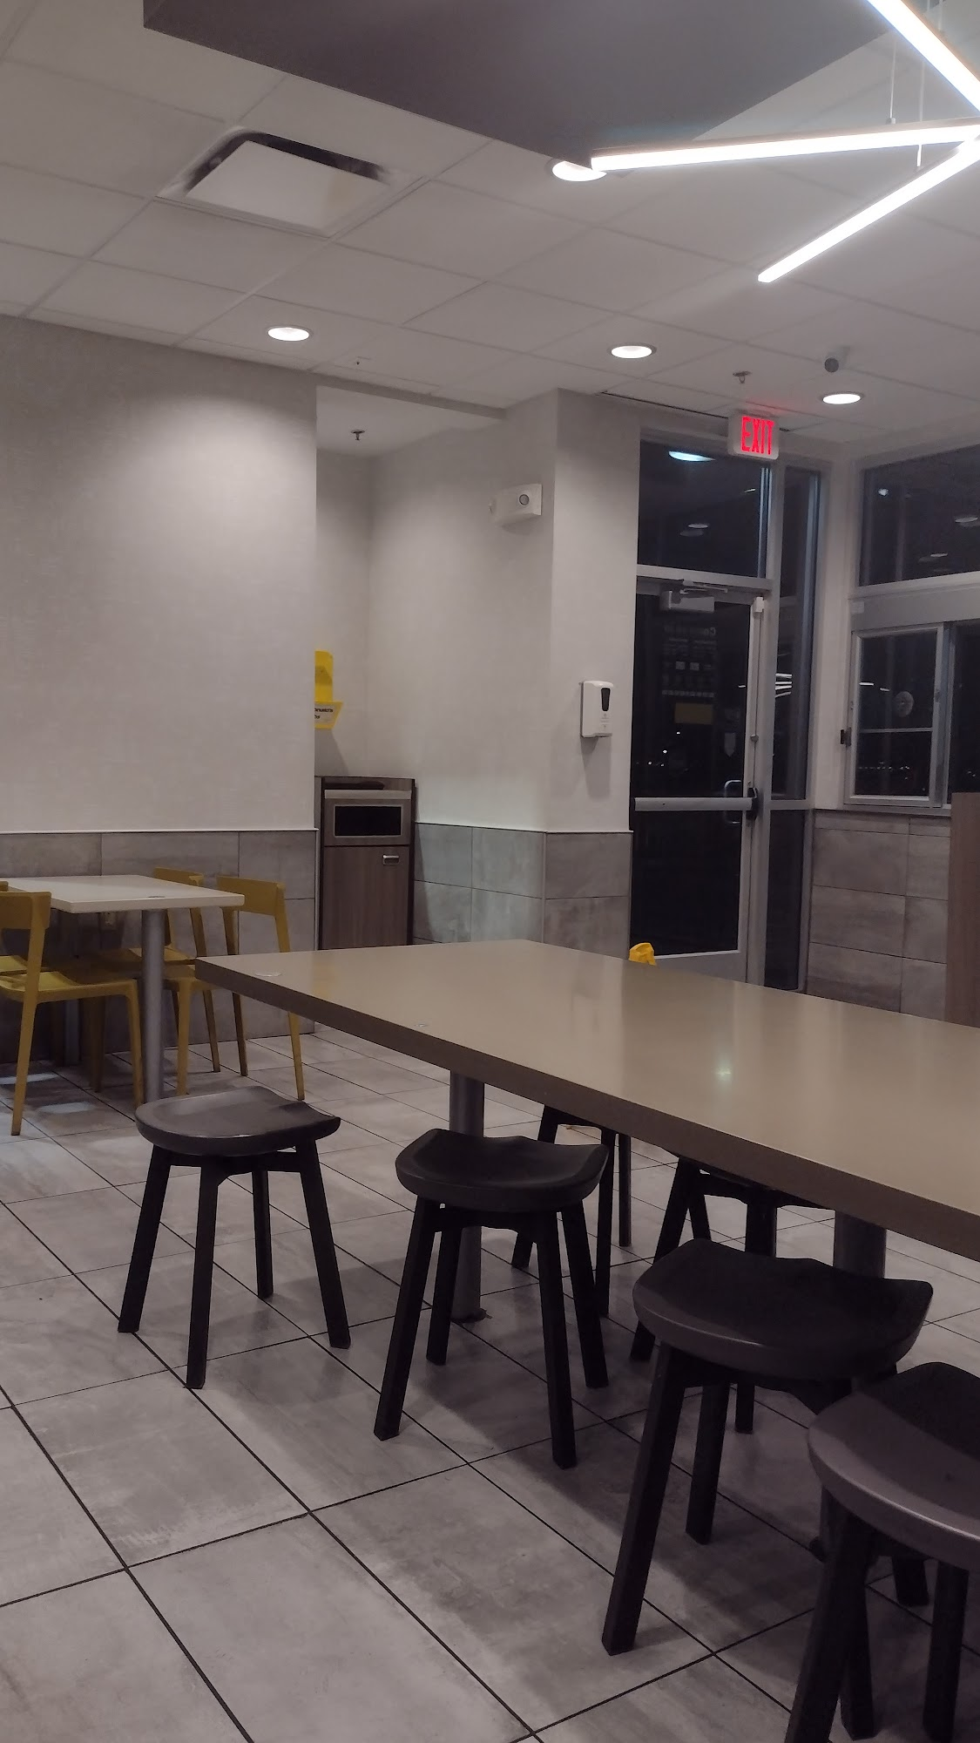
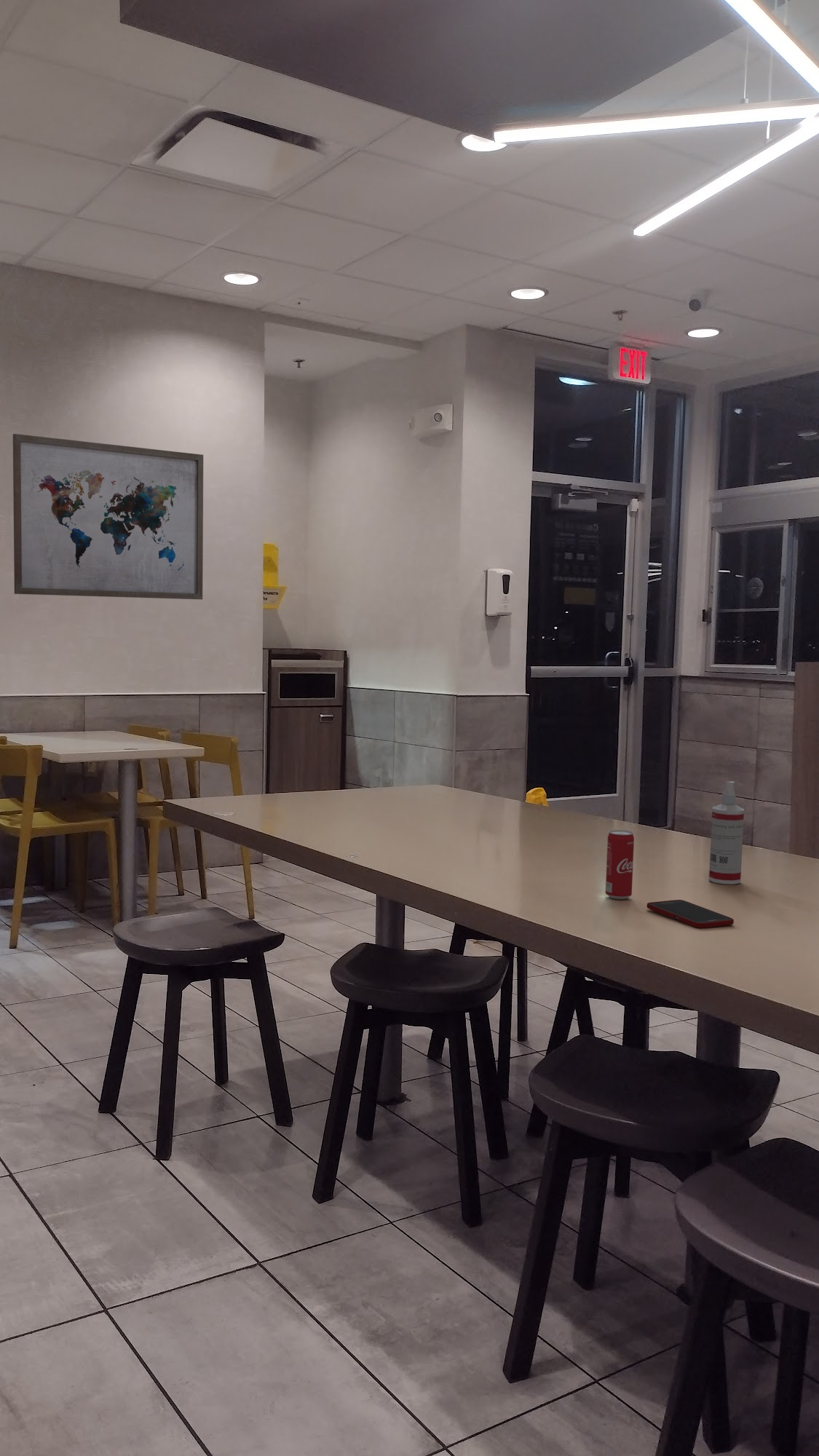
+ spray bottle (727, 831)
+ cell phone (689, 914)
+ beverage can (620, 864)
+ wall art (113, 521)
